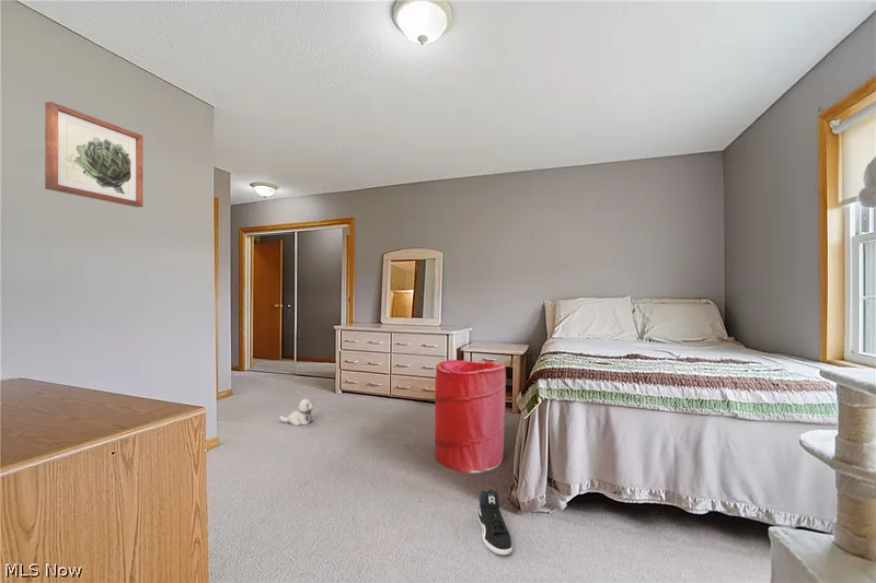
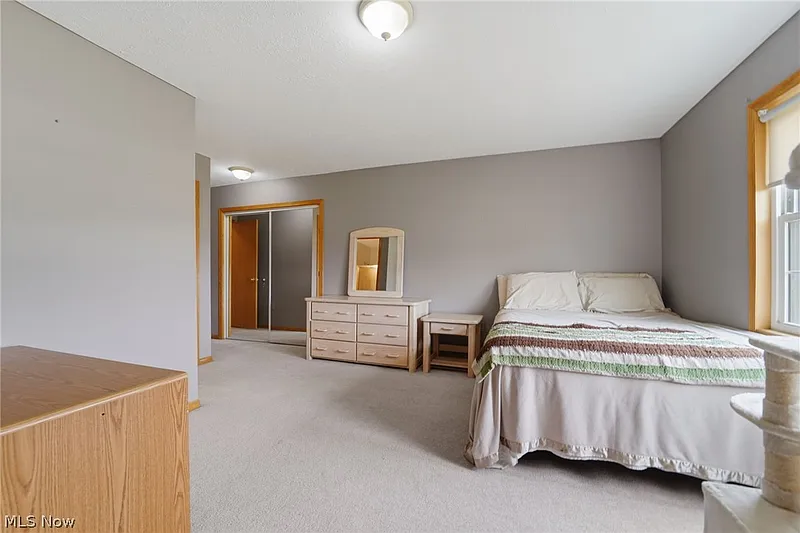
- wall art (99, 160)
- laundry hamper (470, 408)
- sneaker (492, 515)
- plush toy (298, 409)
